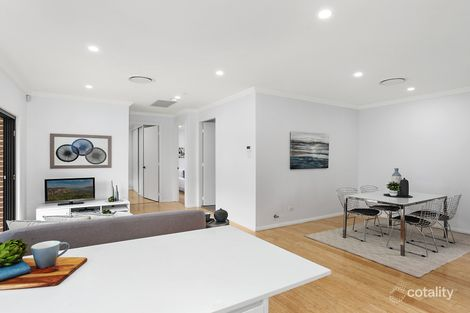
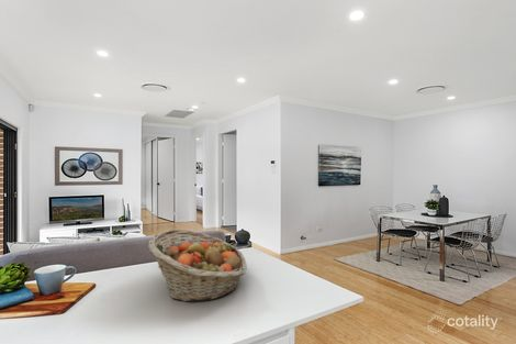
+ fruit basket (200, 258)
